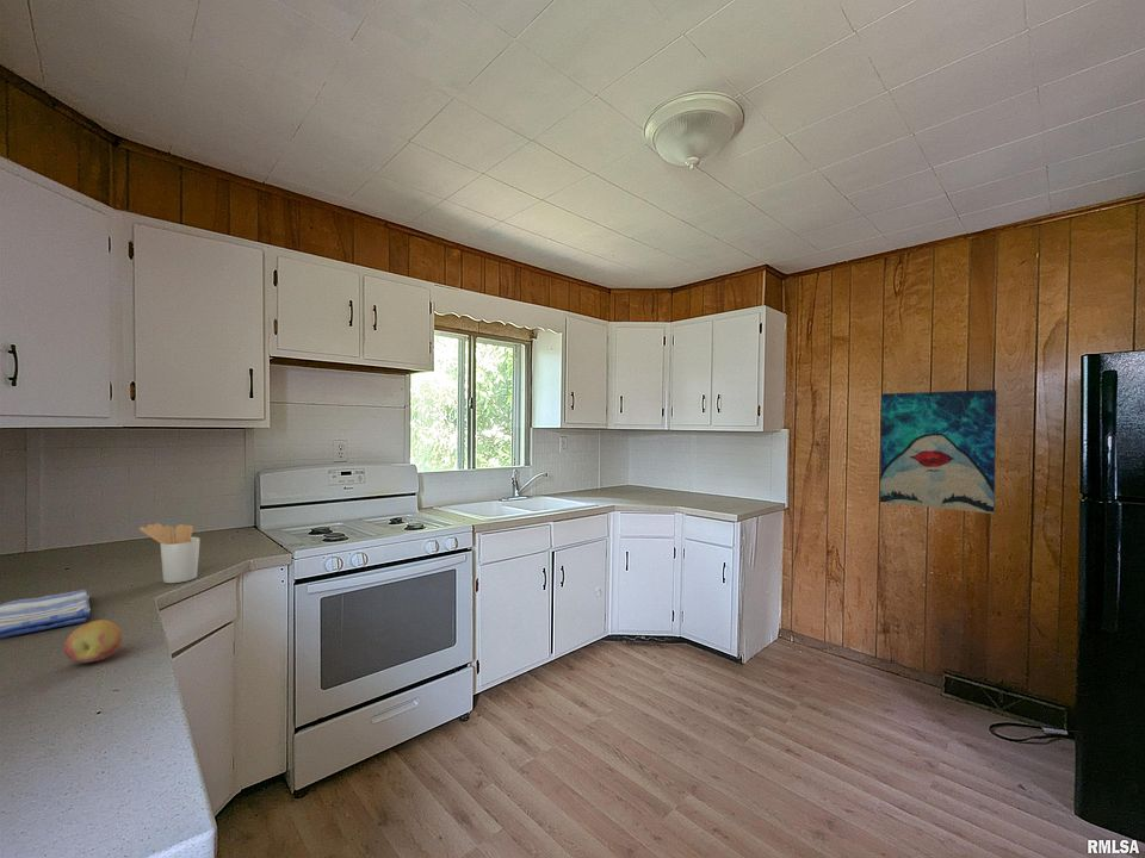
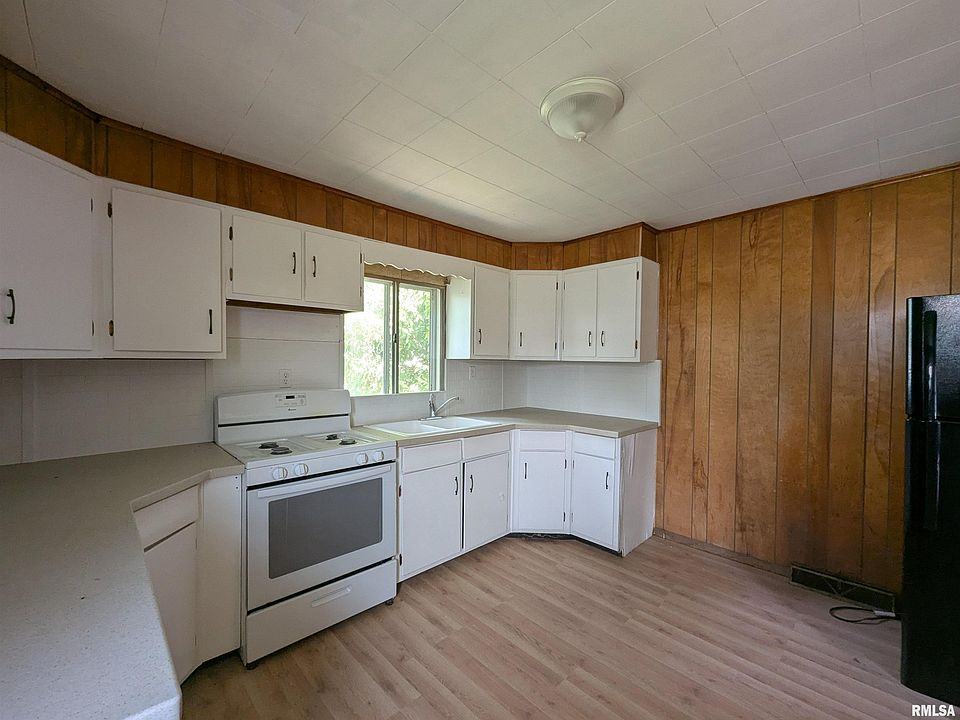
- dish towel (42, 611)
- wall art (934, 449)
- utensil holder (171, 551)
- fruit (94, 640)
